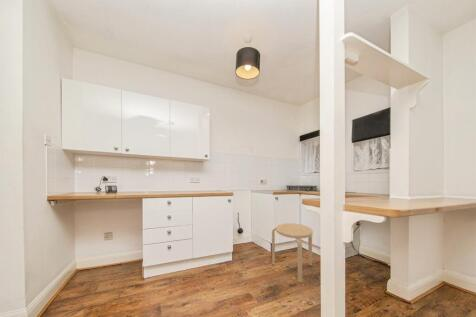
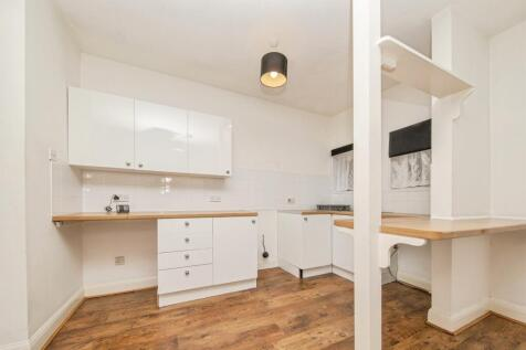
- stool (298, 248)
